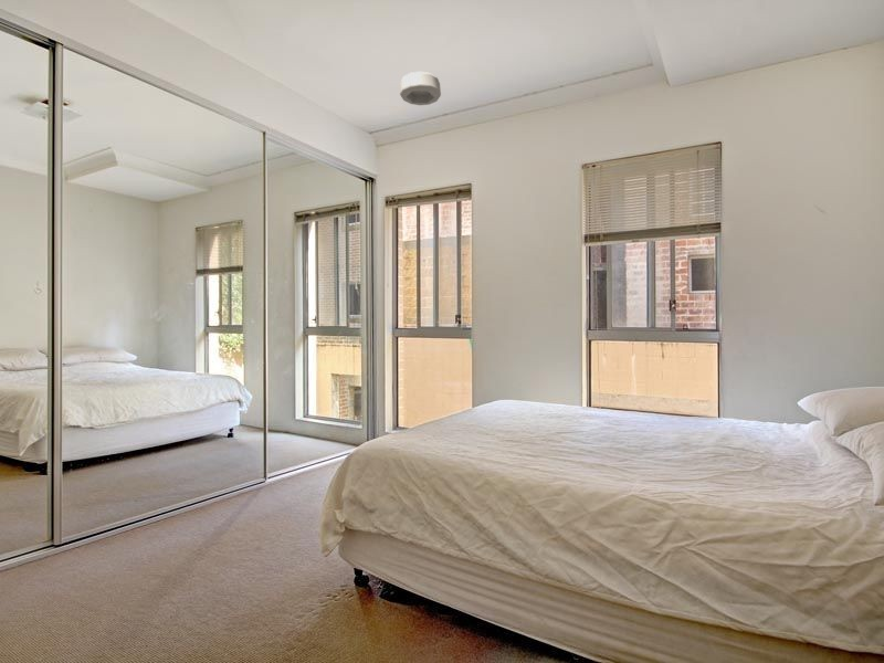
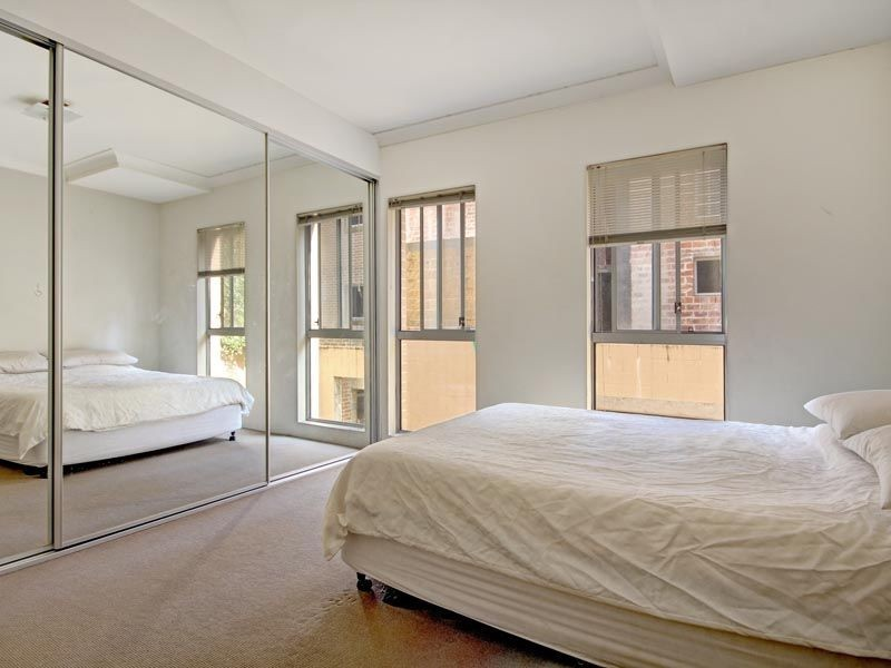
- ceiling light (420, 88)
